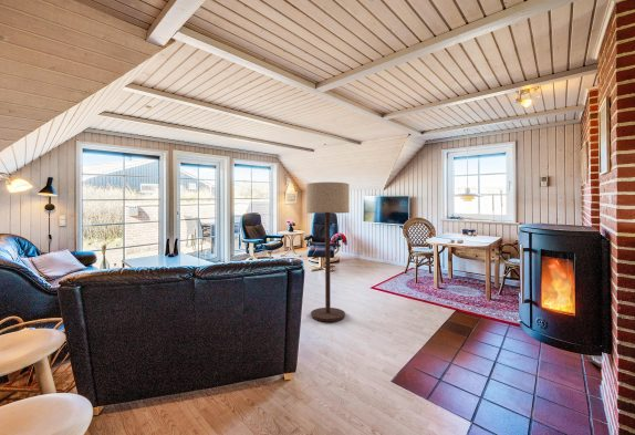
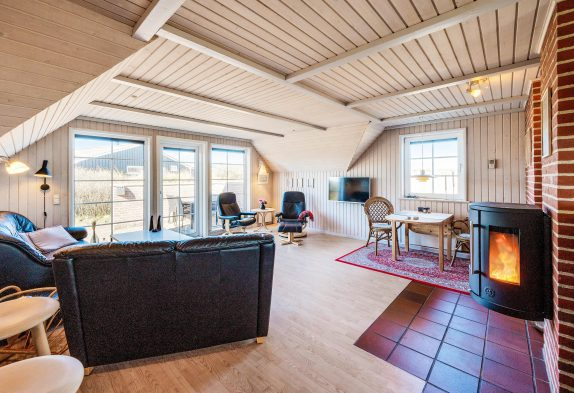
- floor lamp (327, 249)
